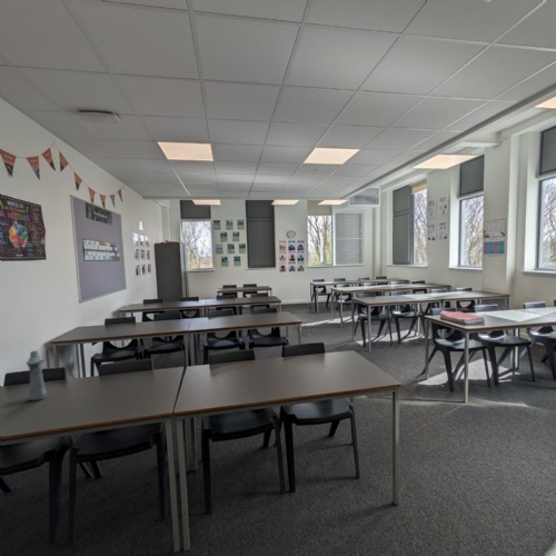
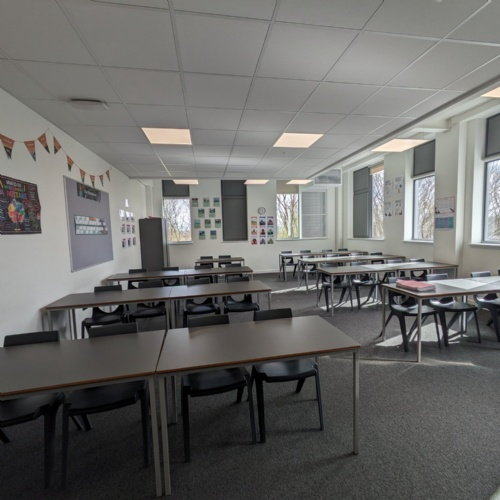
- bottle (36, 375)
